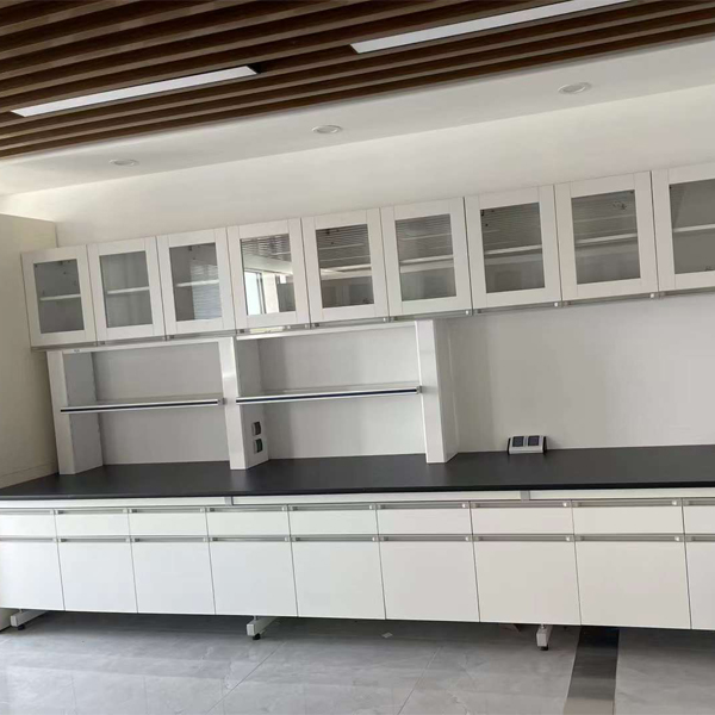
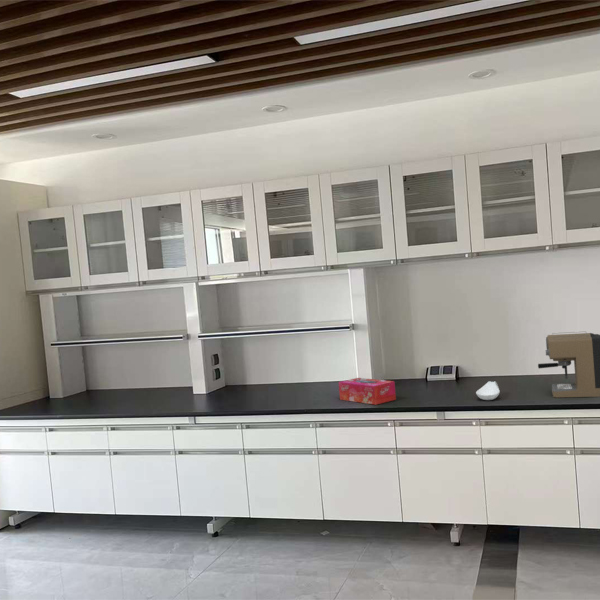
+ coffee maker (570, 364)
+ spoon rest (489, 390)
+ tissue box (366, 390)
